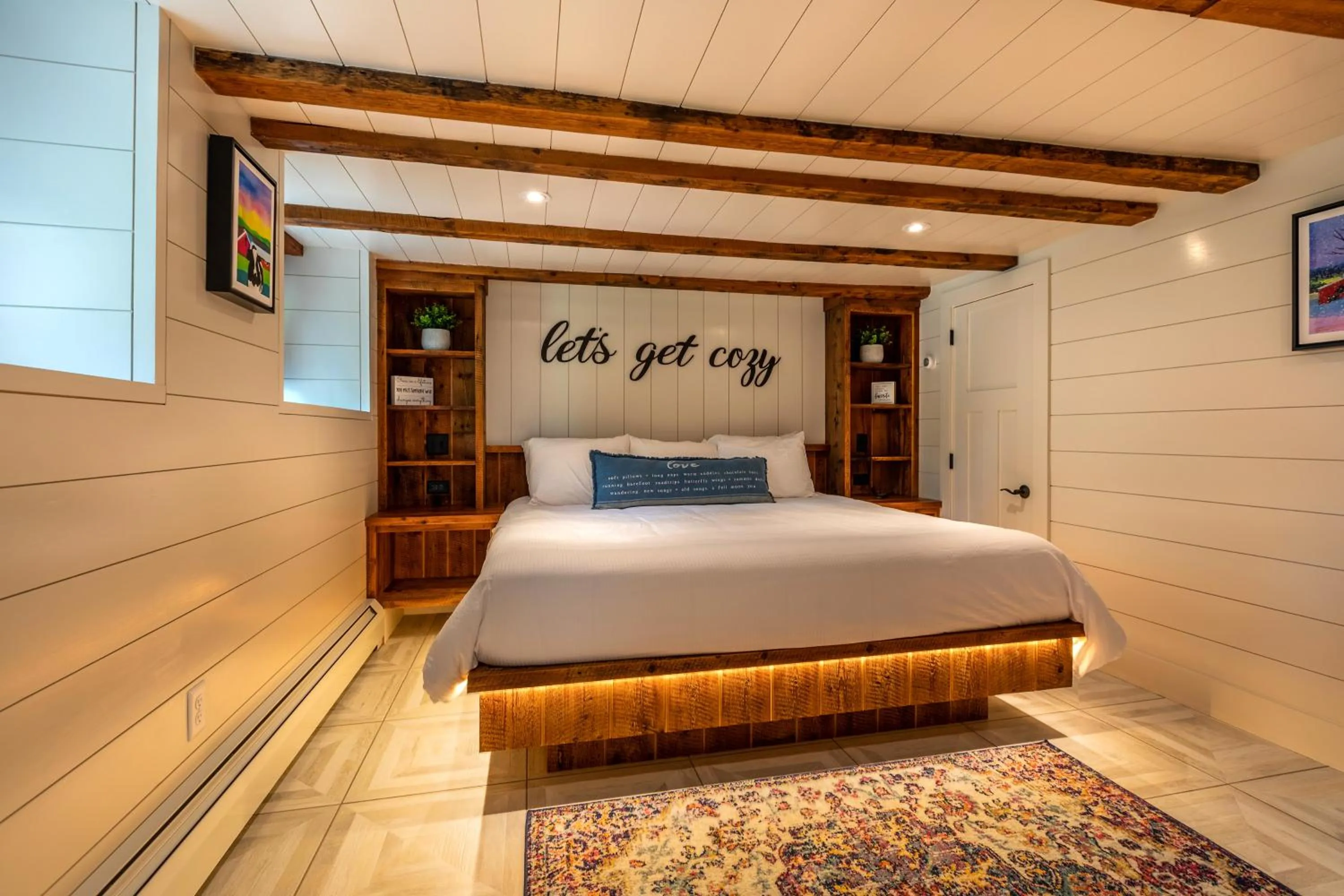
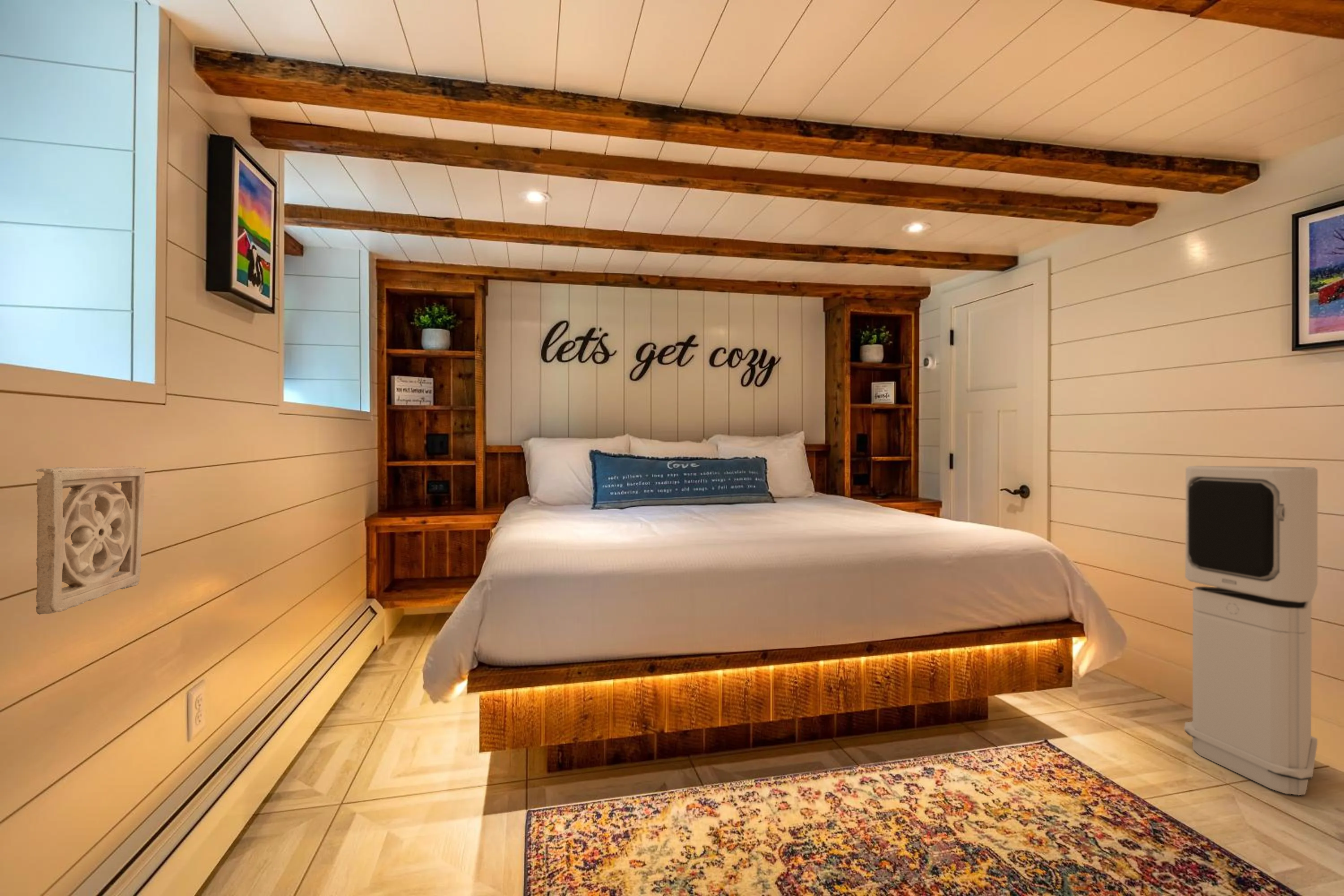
+ wall ornament (95, 533)
+ air purifier (1271, 616)
